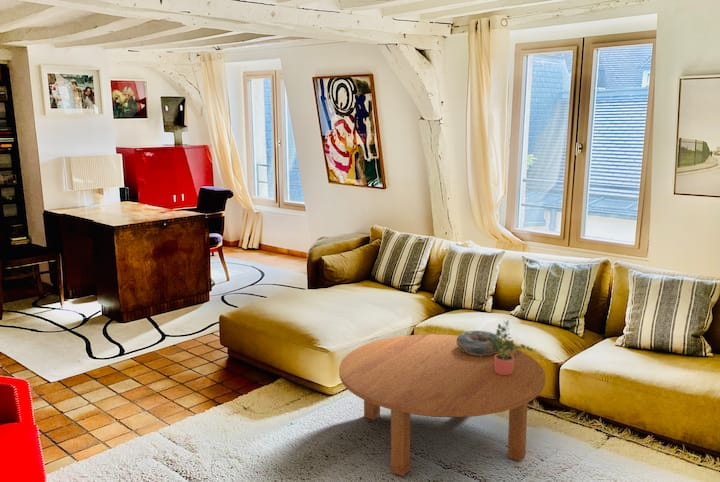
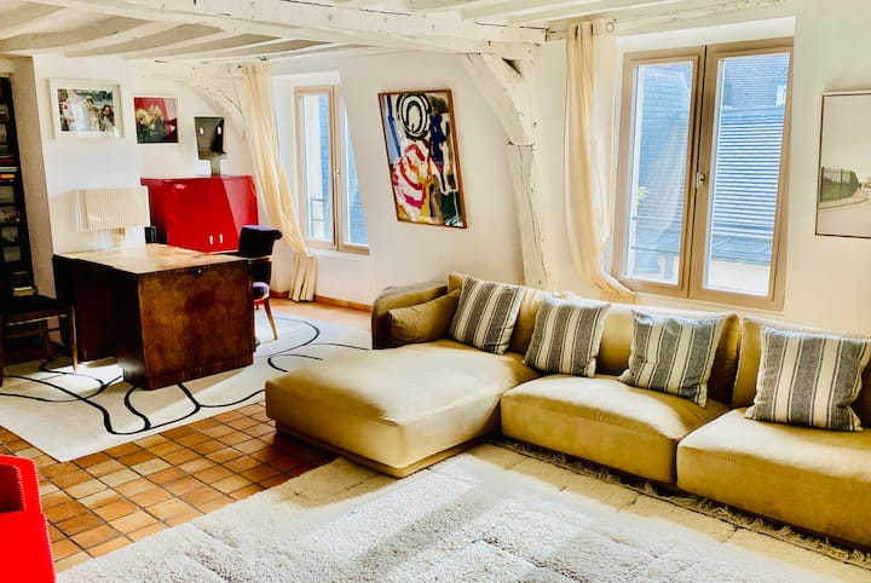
- decorative bowl (479, 342)
- coffee table (439, 401)
- potted plant (510, 350)
